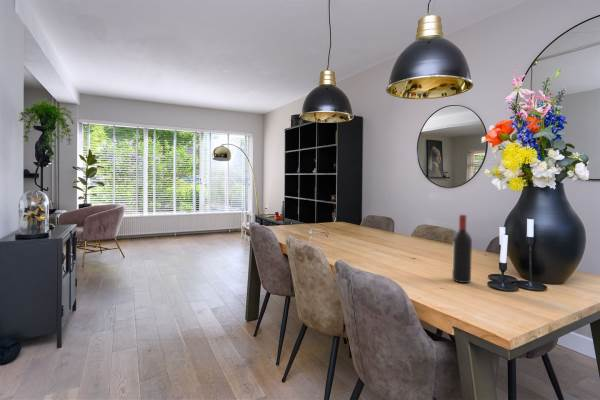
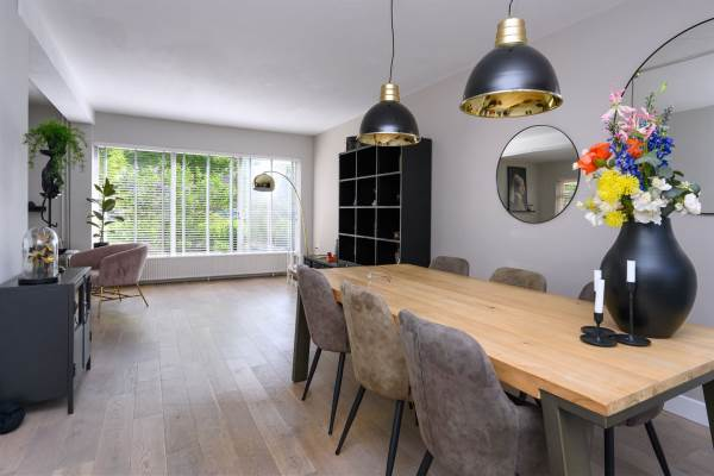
- wine bottle (462, 247)
